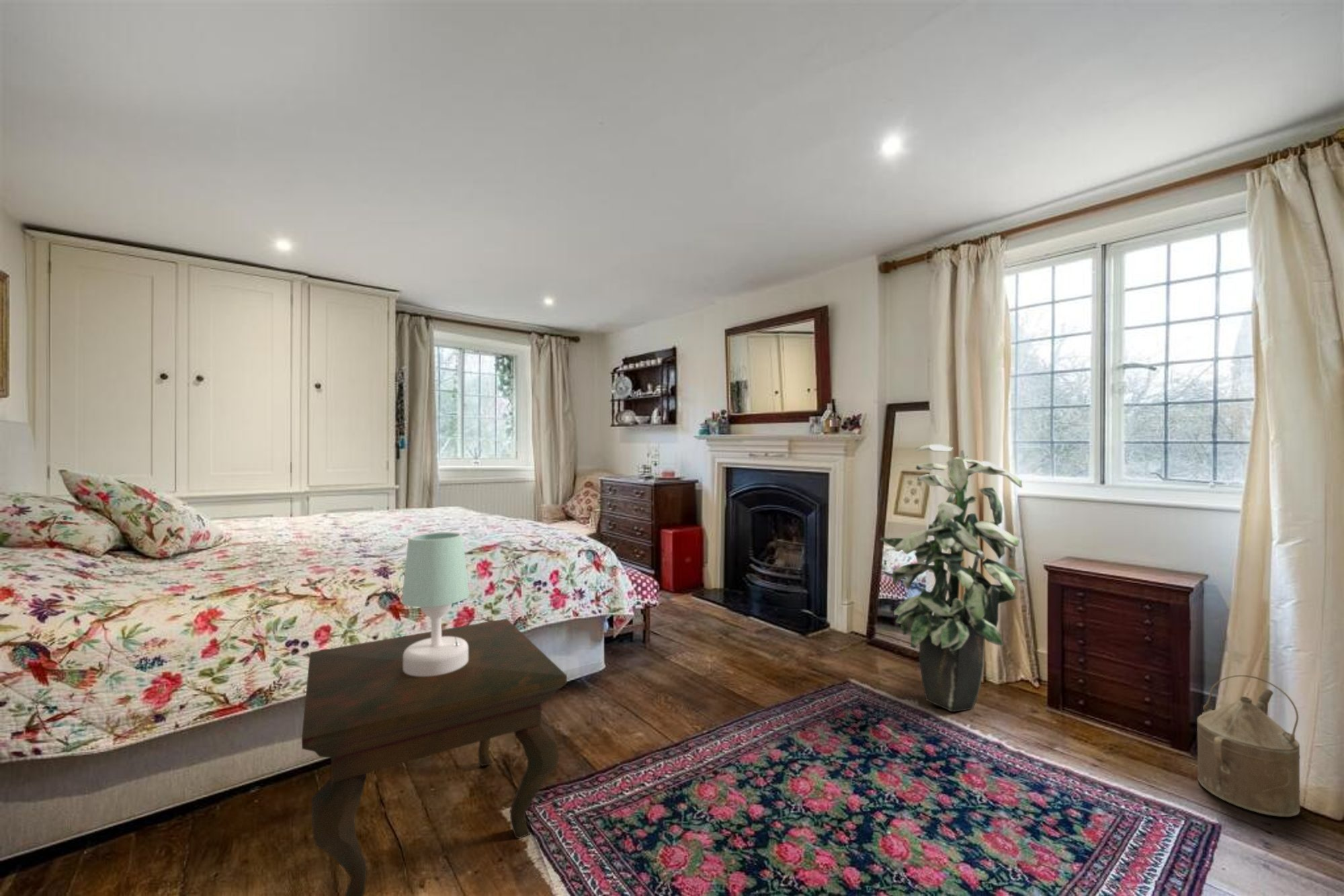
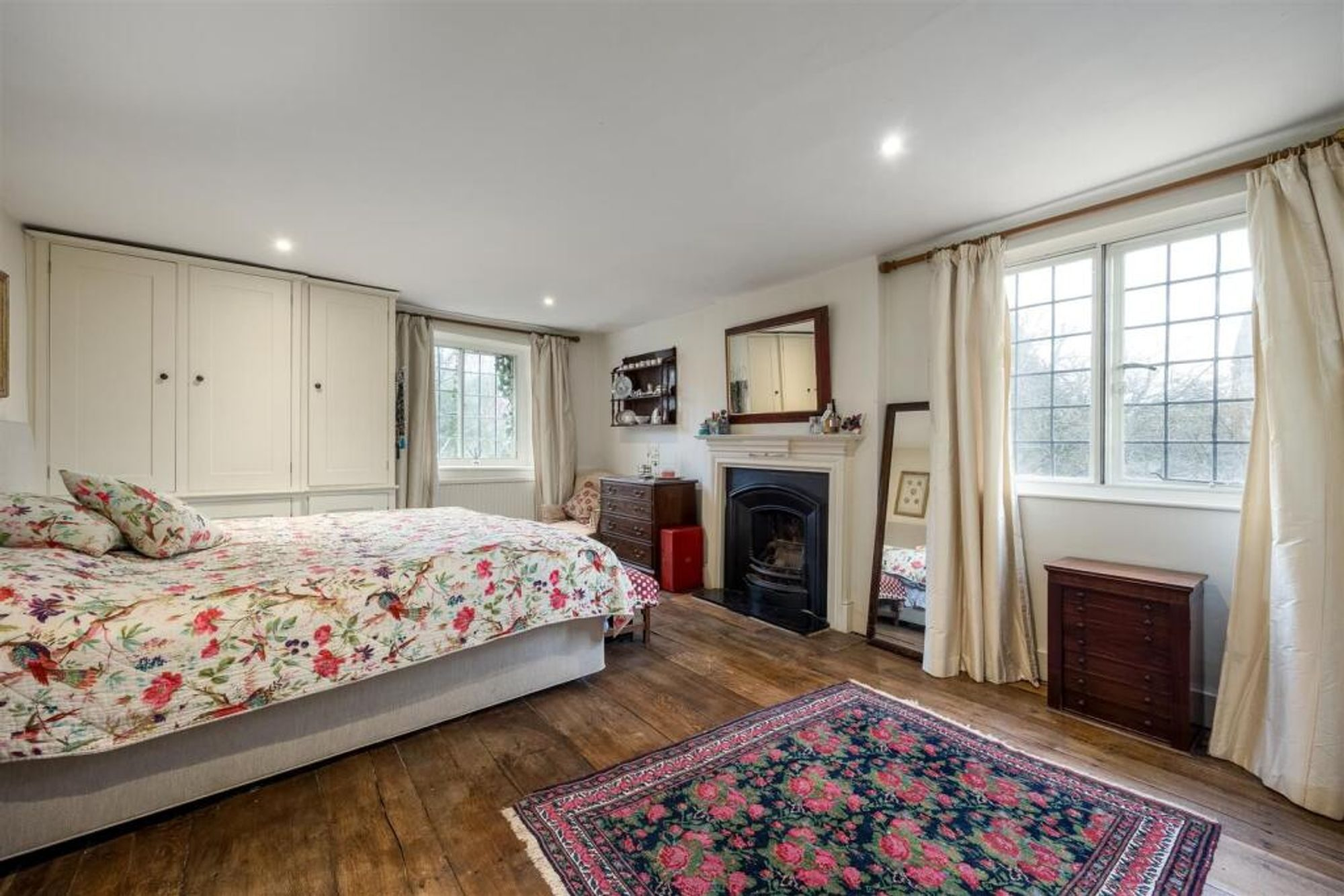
- indoor plant (949, 571)
- watering can (1244, 737)
- table lamp (436, 599)
- side table (431, 740)
